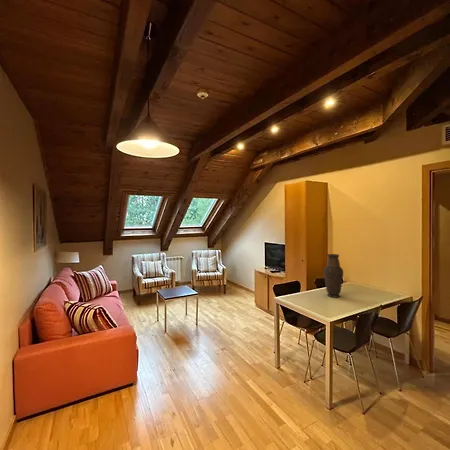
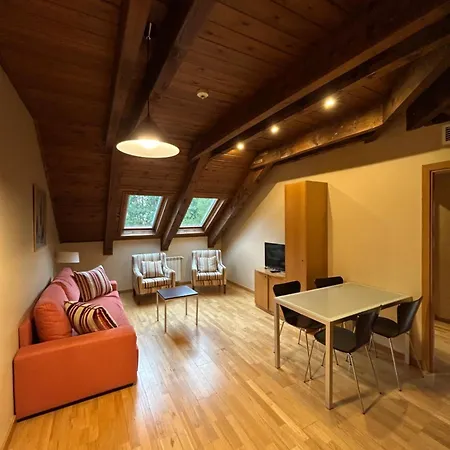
- vase (333, 275)
